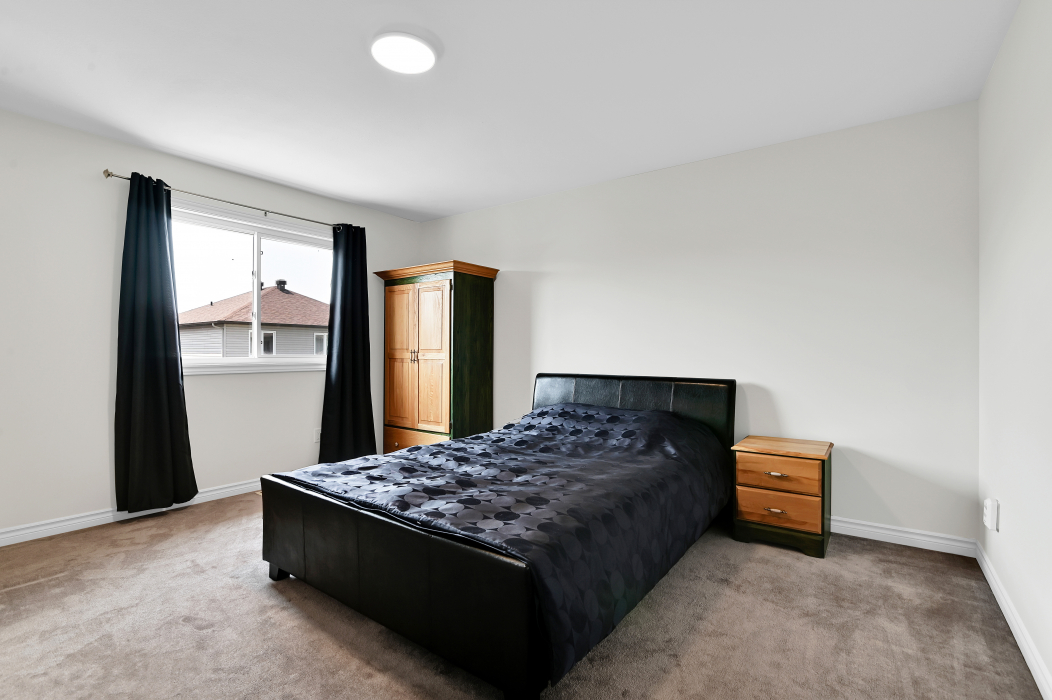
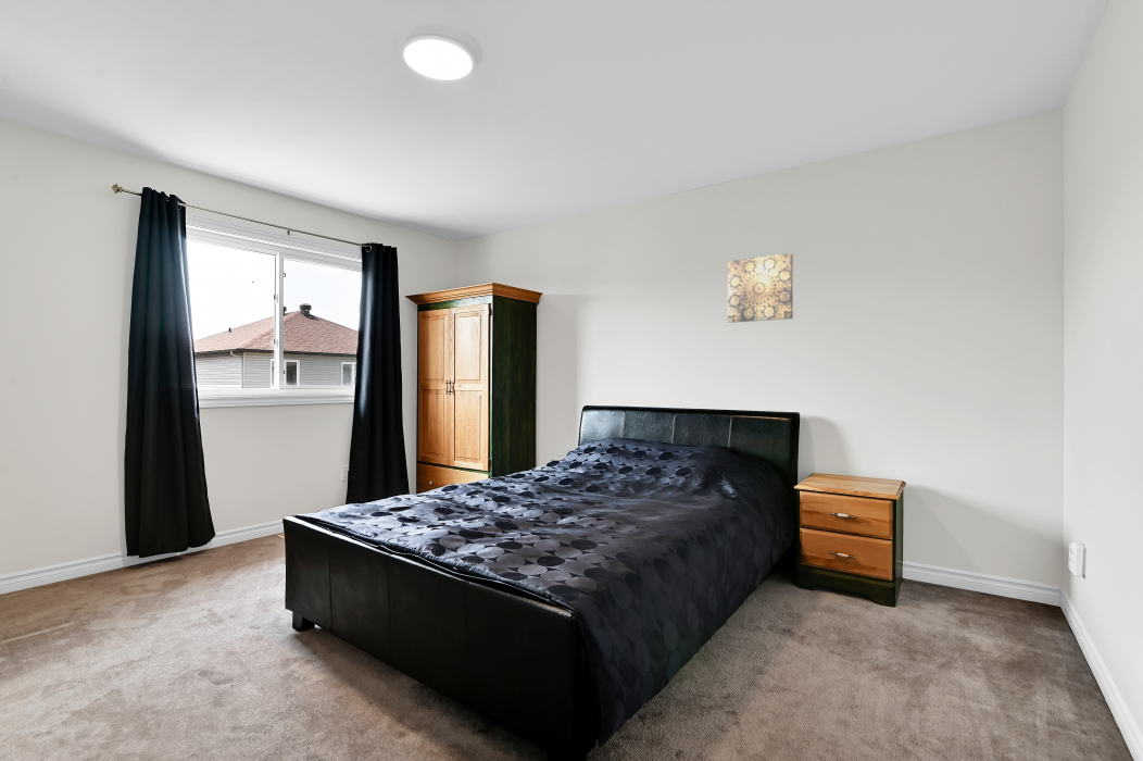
+ wall art (758, 289)
